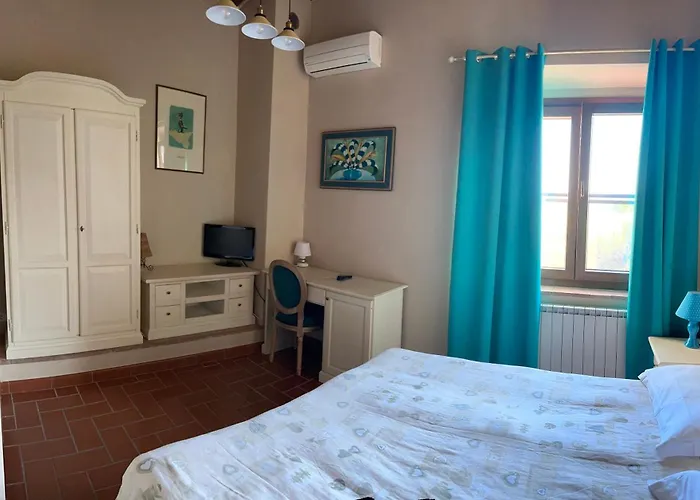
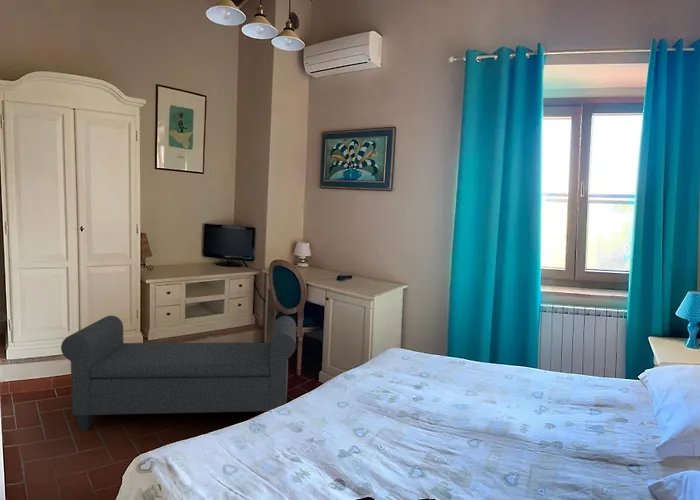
+ ottoman (191, 368)
